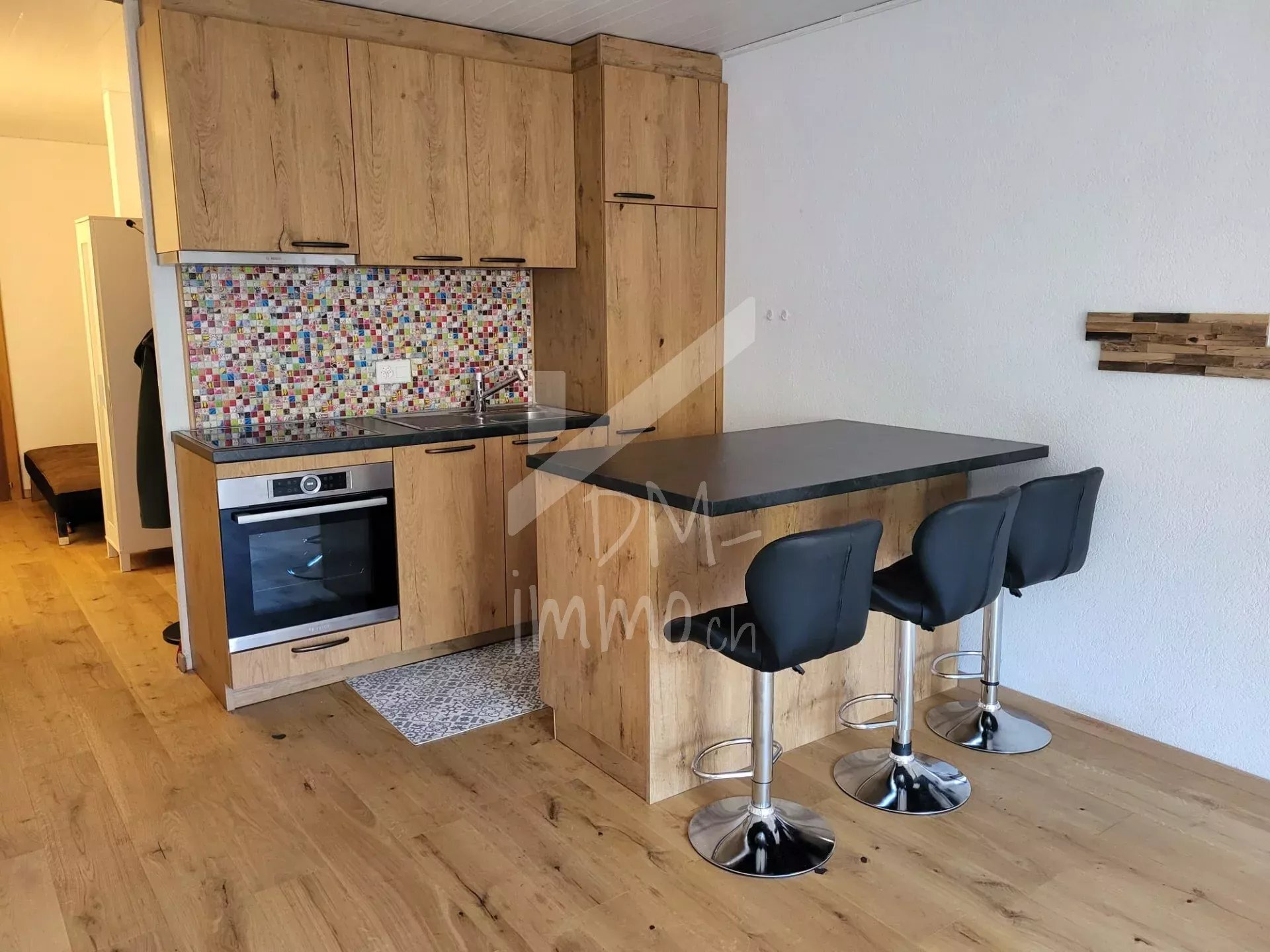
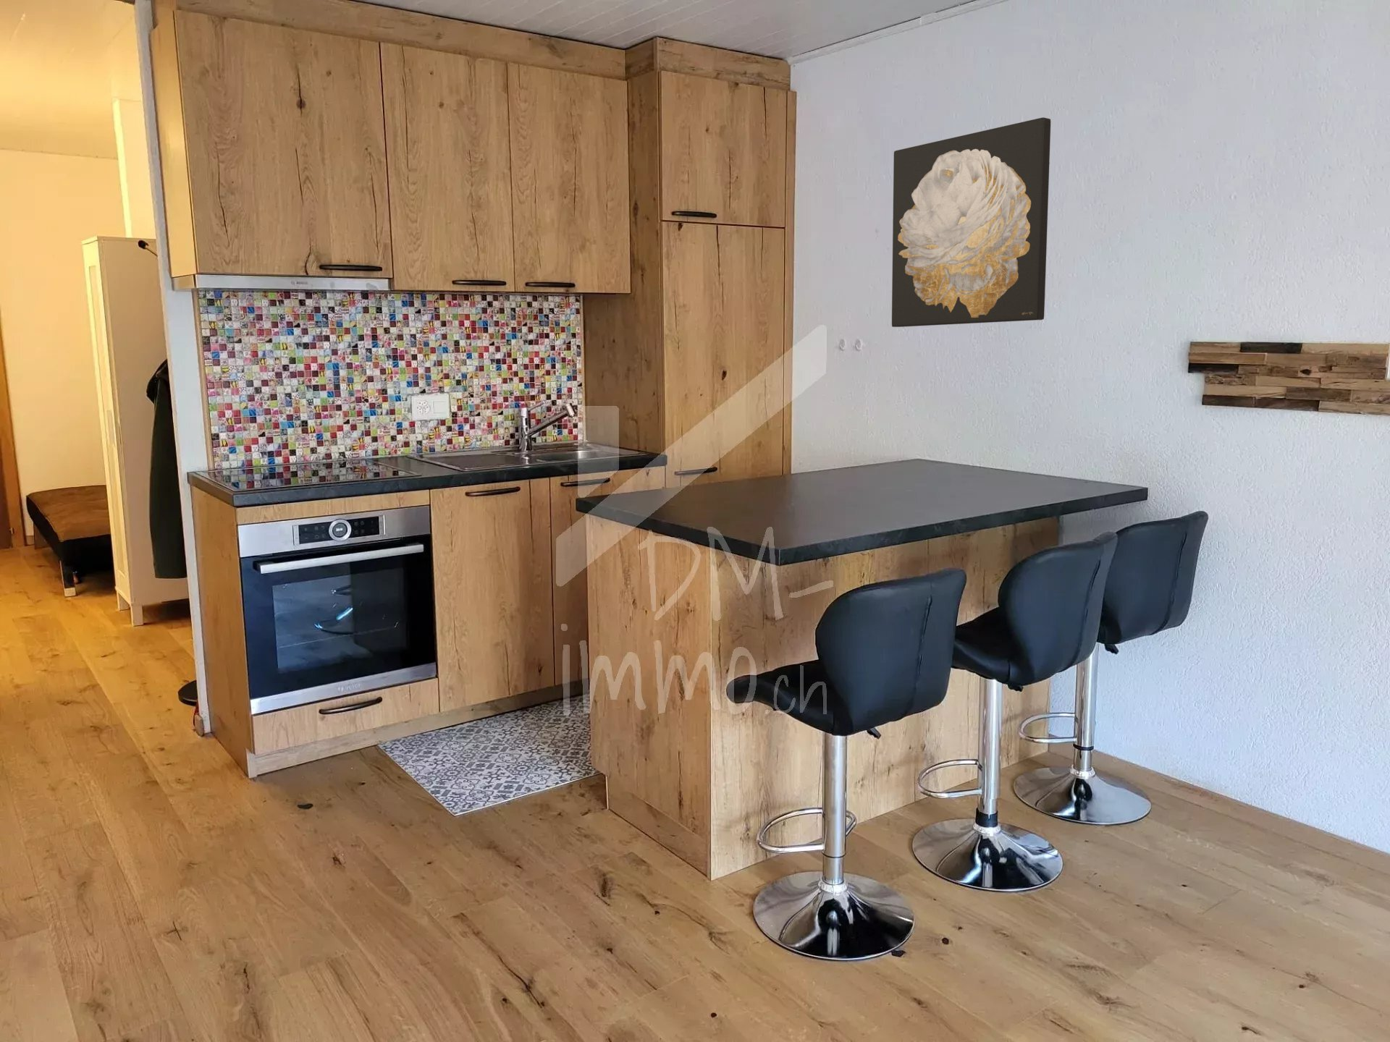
+ wall art (965, 231)
